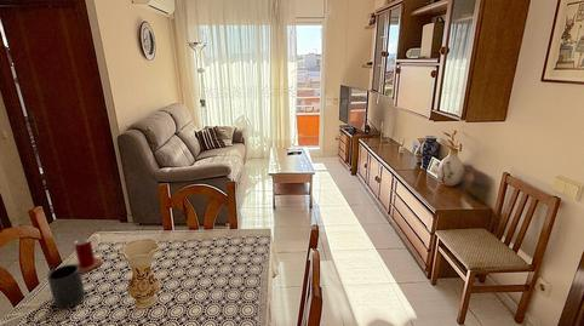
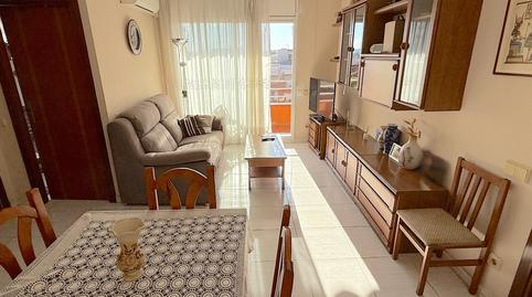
- mug (63, 284)
- beer can (85, 252)
